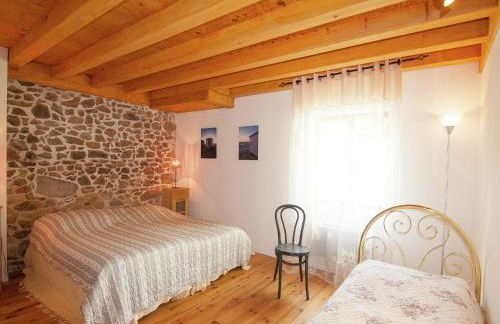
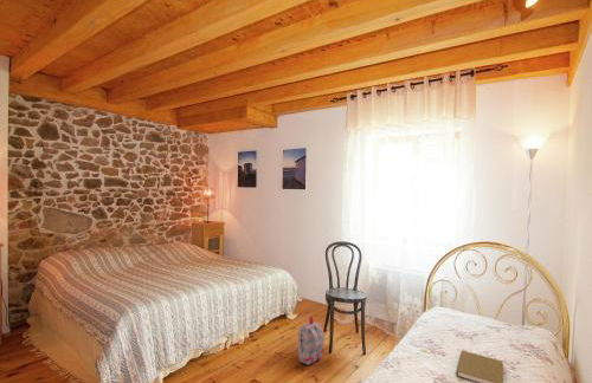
+ book (480, 368)
+ backpack (311, 338)
